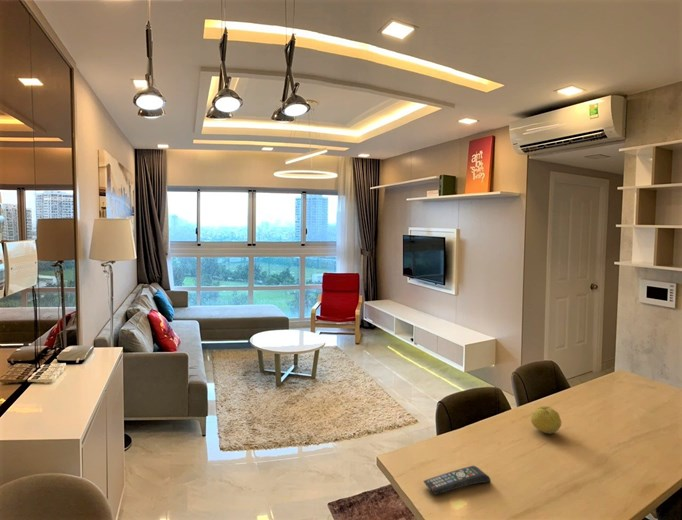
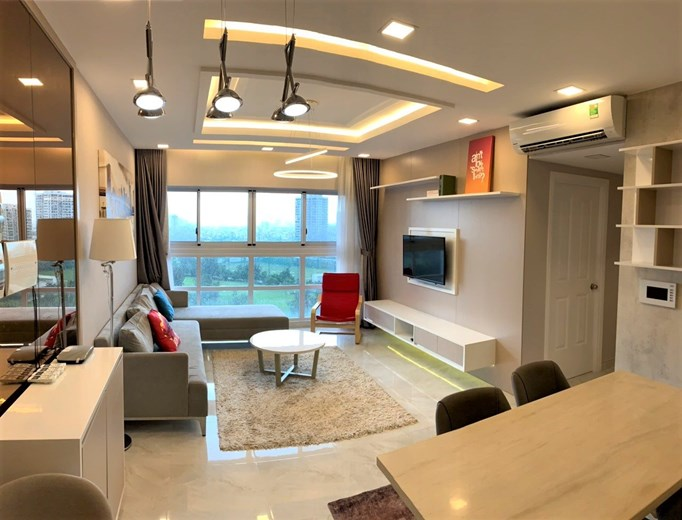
- fruit (545, 419)
- remote control (457, 479)
